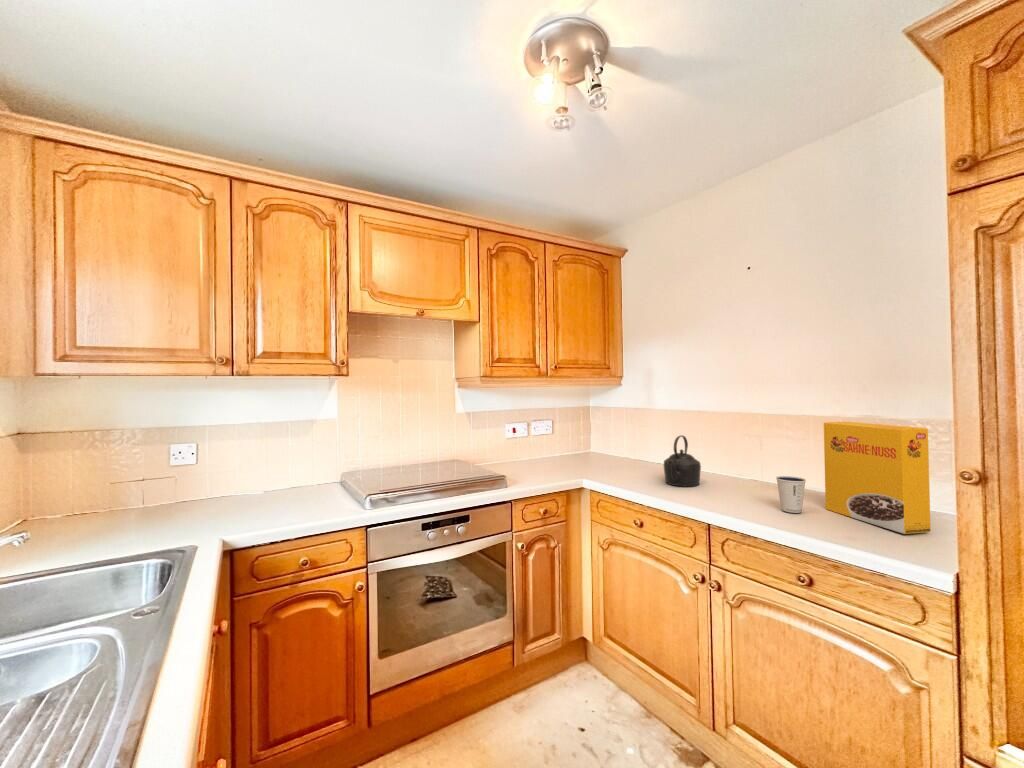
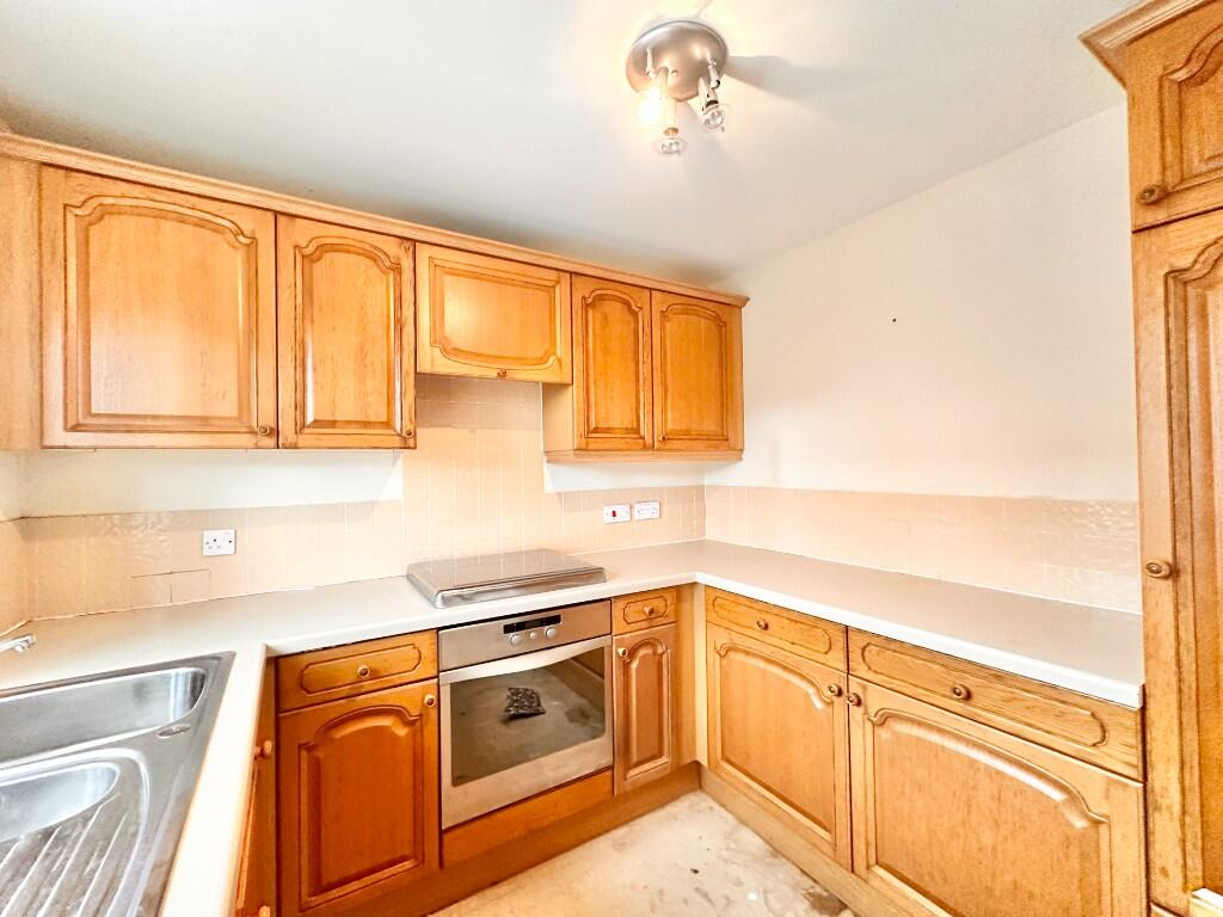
- kettle (678, 460)
- cereal box (872, 472)
- dixie cup (791, 494)
